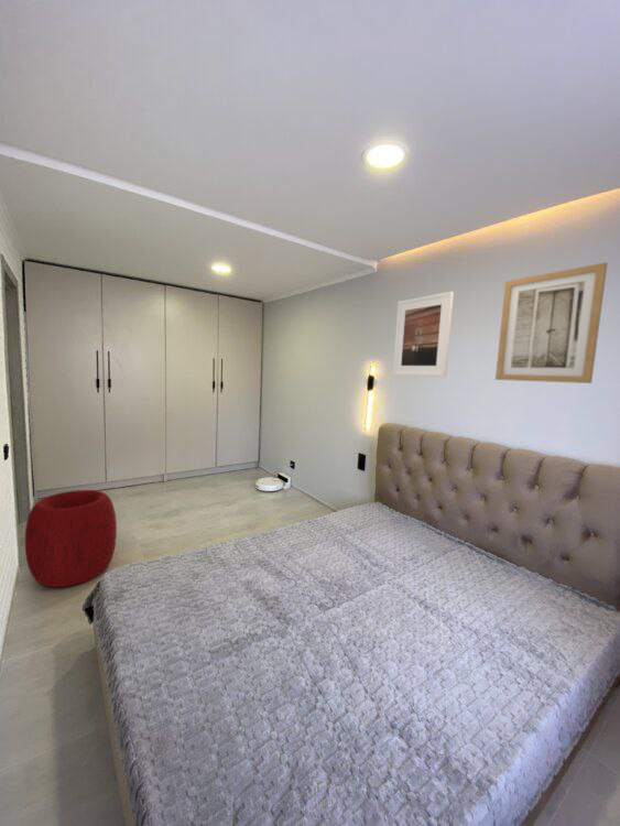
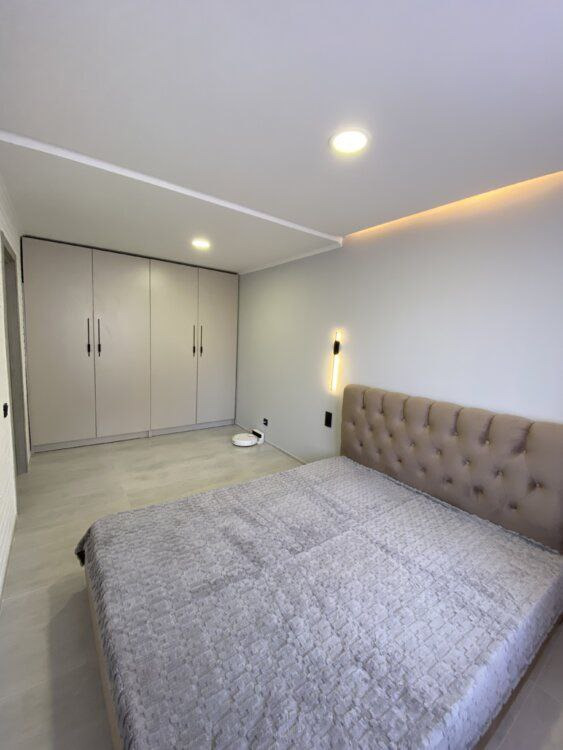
- pouf (73, 534)
- wall art (544, 327)
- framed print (421, 336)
